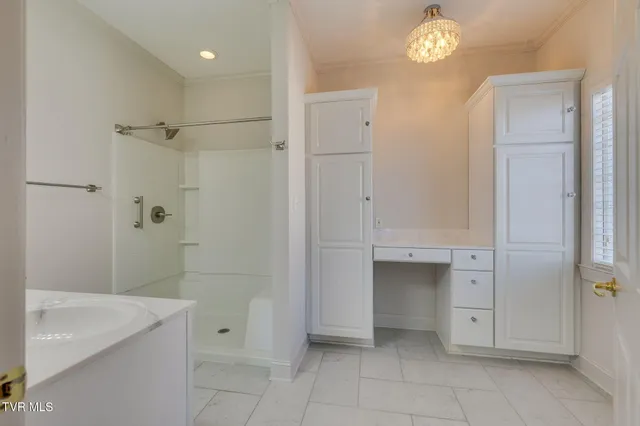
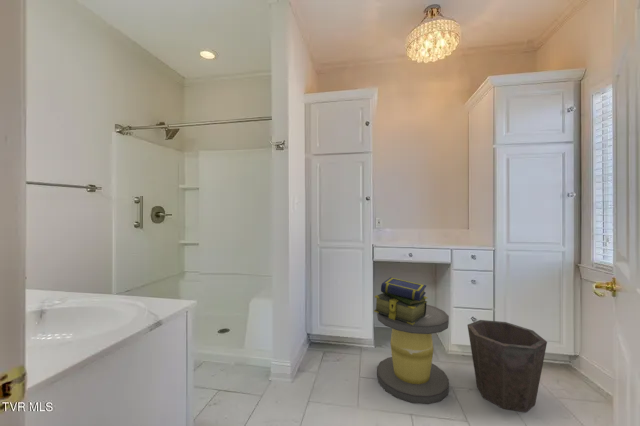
+ stack of books (402, 298)
+ waste bin (504, 363)
+ stool (411, 346)
